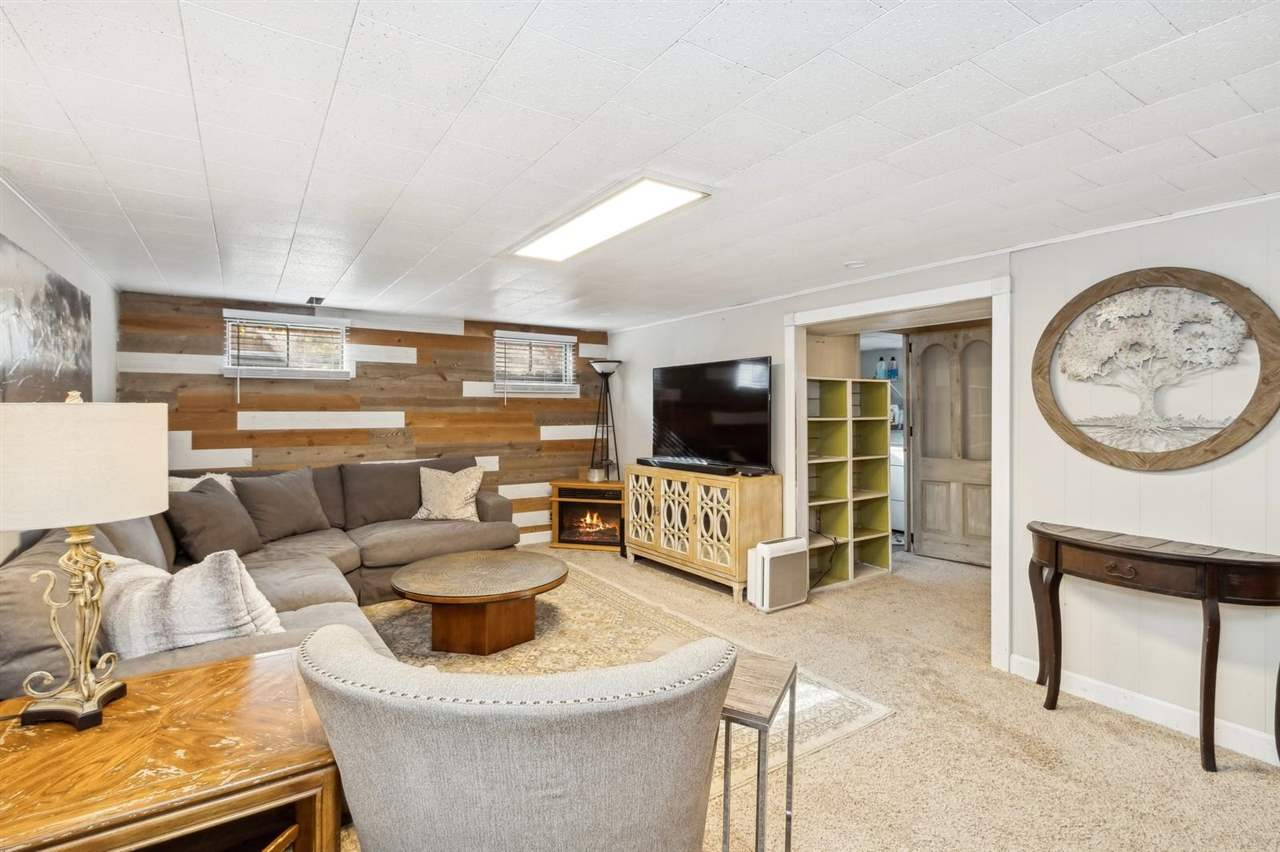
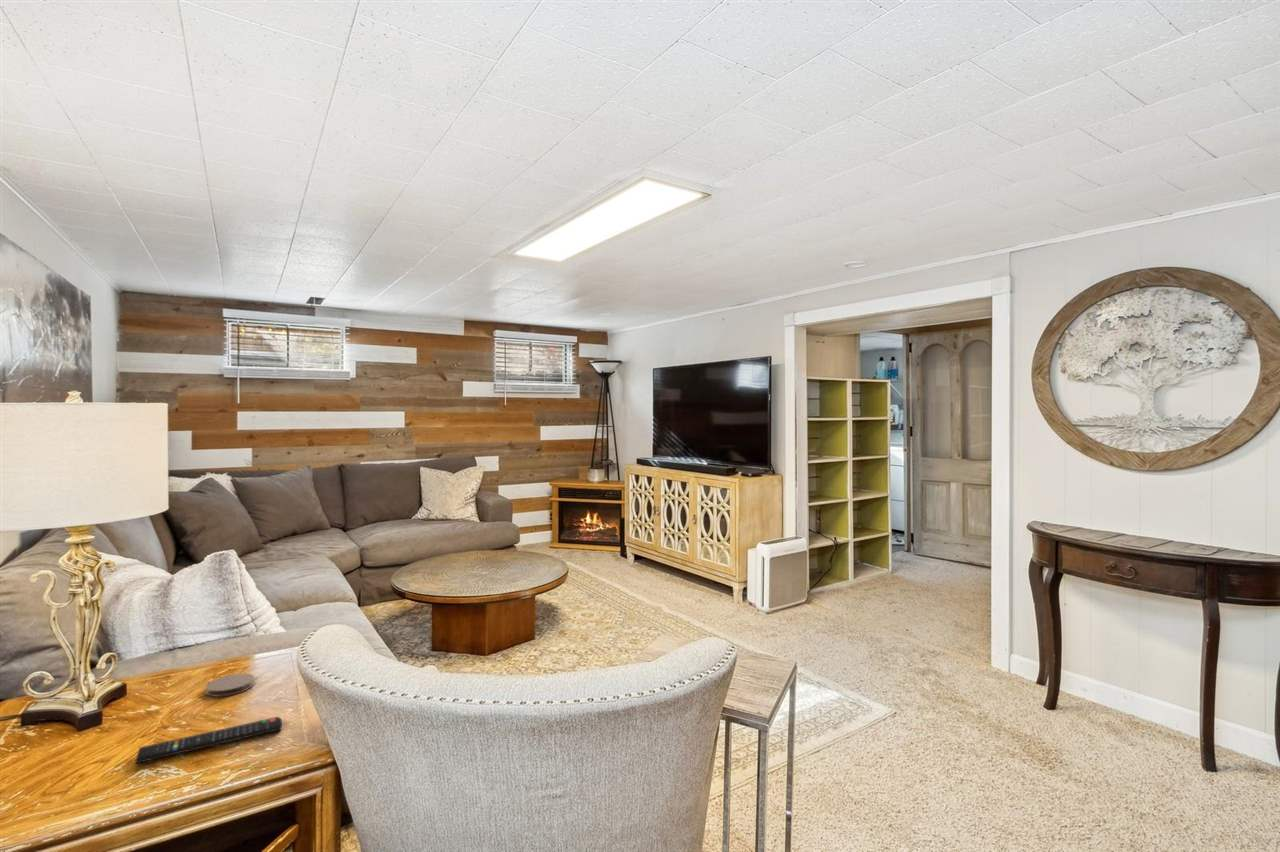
+ coaster (230, 684)
+ remote control (213, 739)
